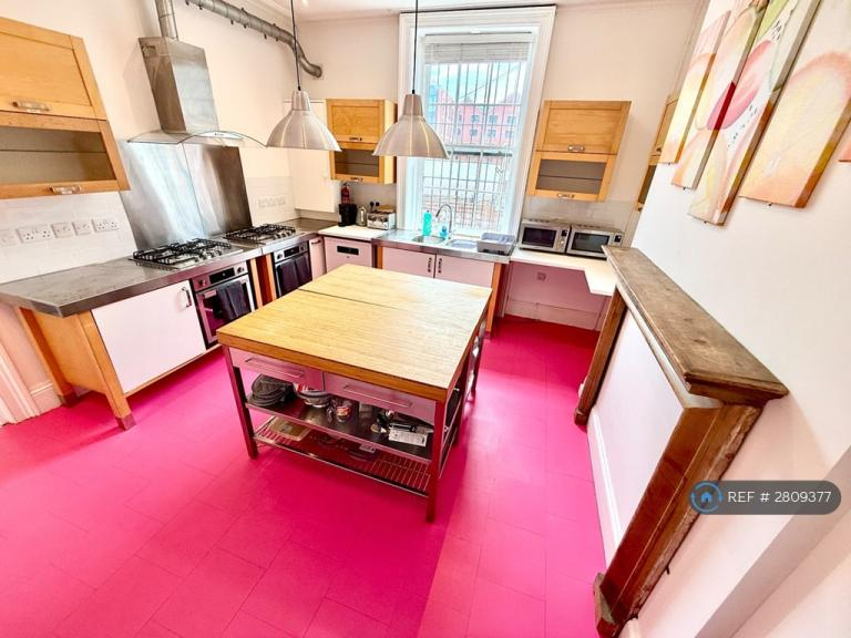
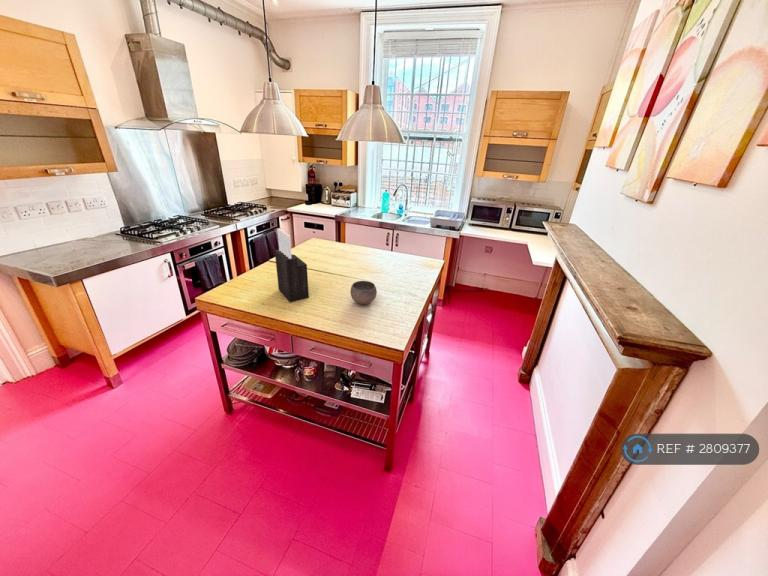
+ knife block (293, 263)
+ bowl (363, 293)
